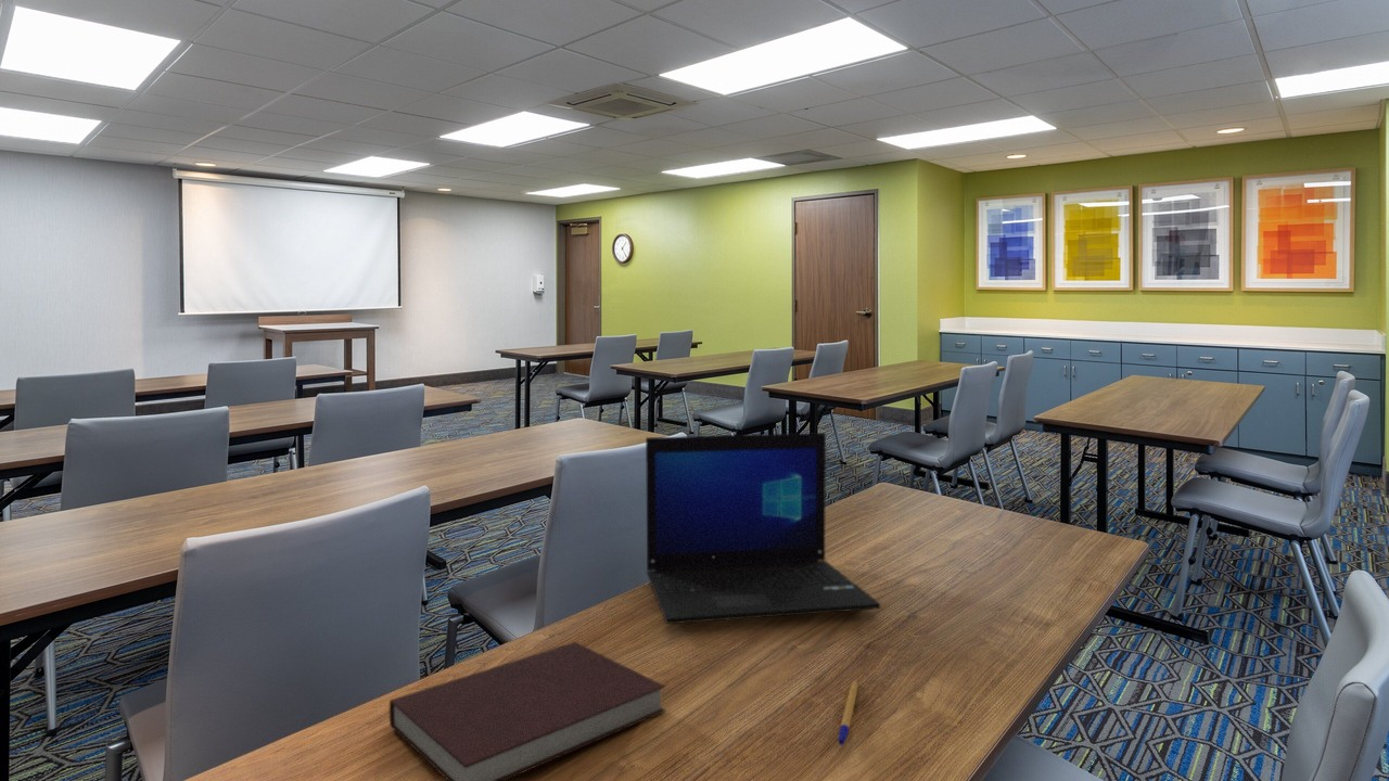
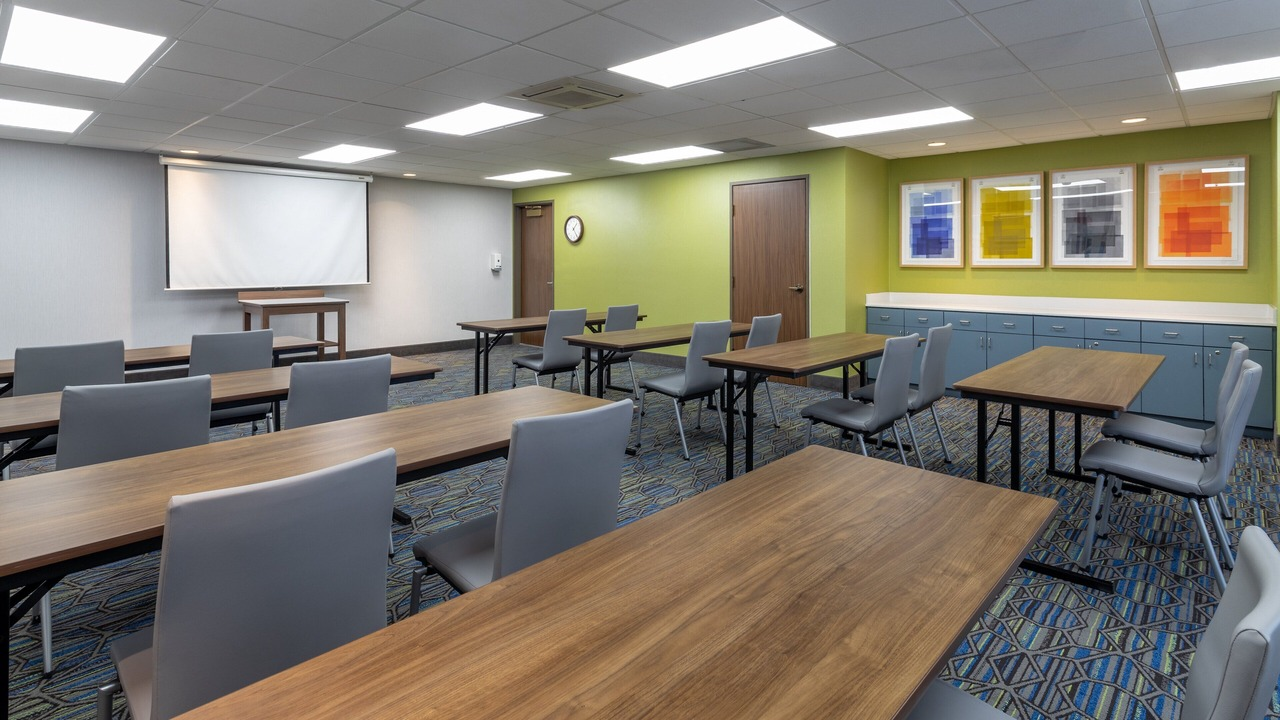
- laptop (754, 517)
- pen (849, 708)
- notebook (530, 705)
